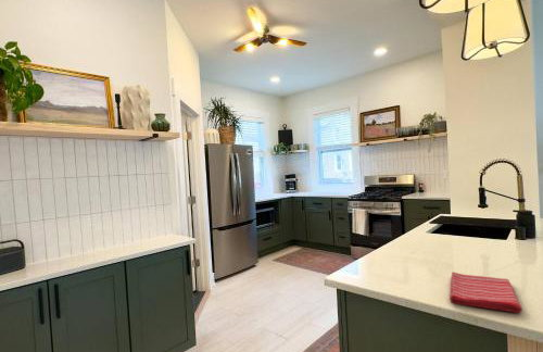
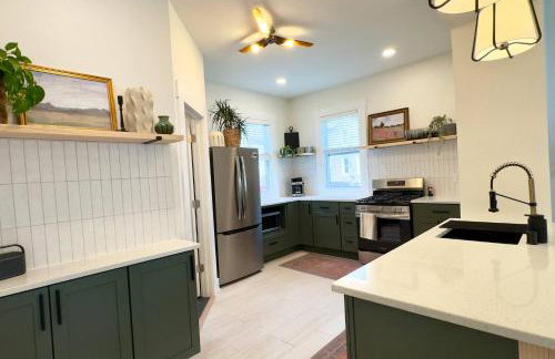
- dish towel (481, 289)
